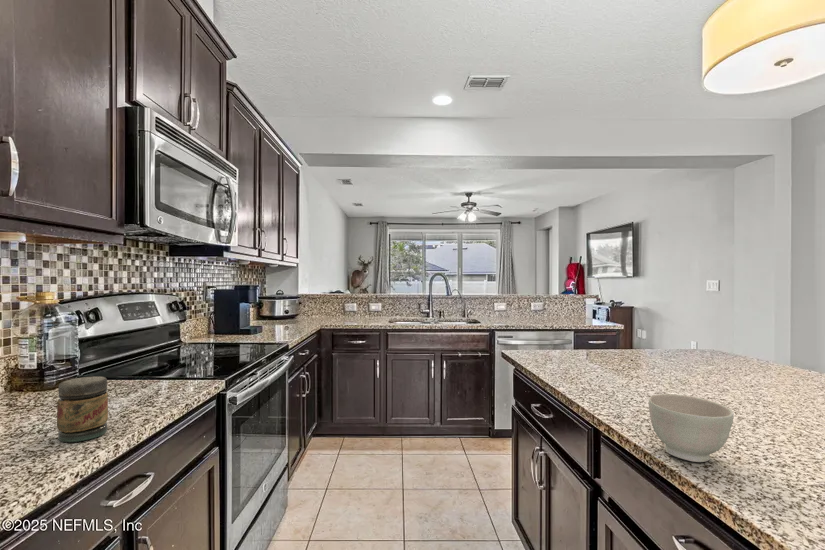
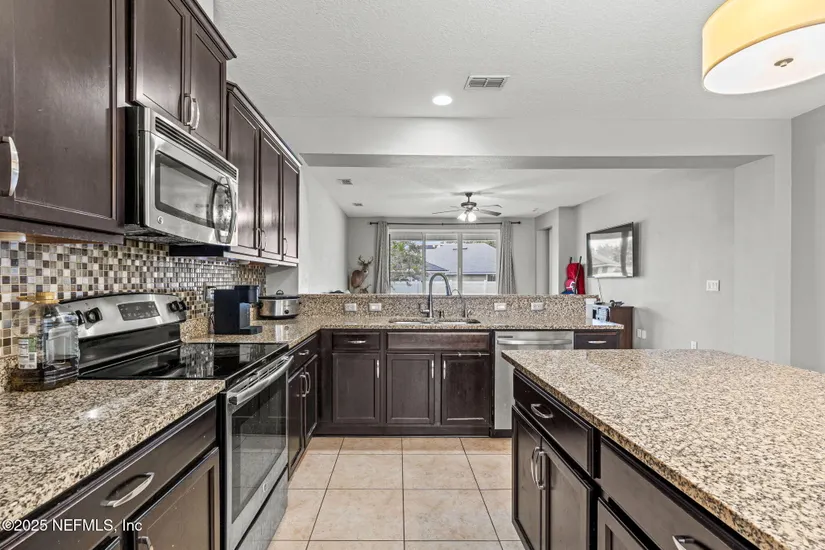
- jar (83, 407)
- bowl (689, 429)
